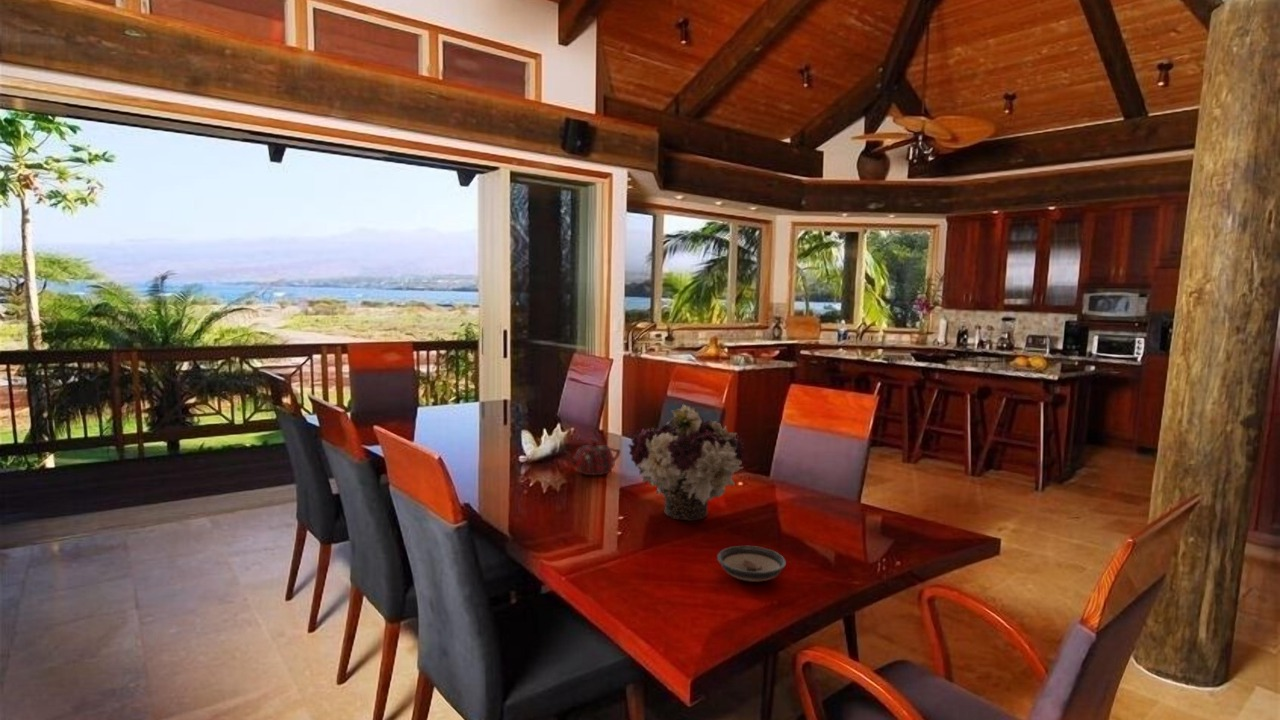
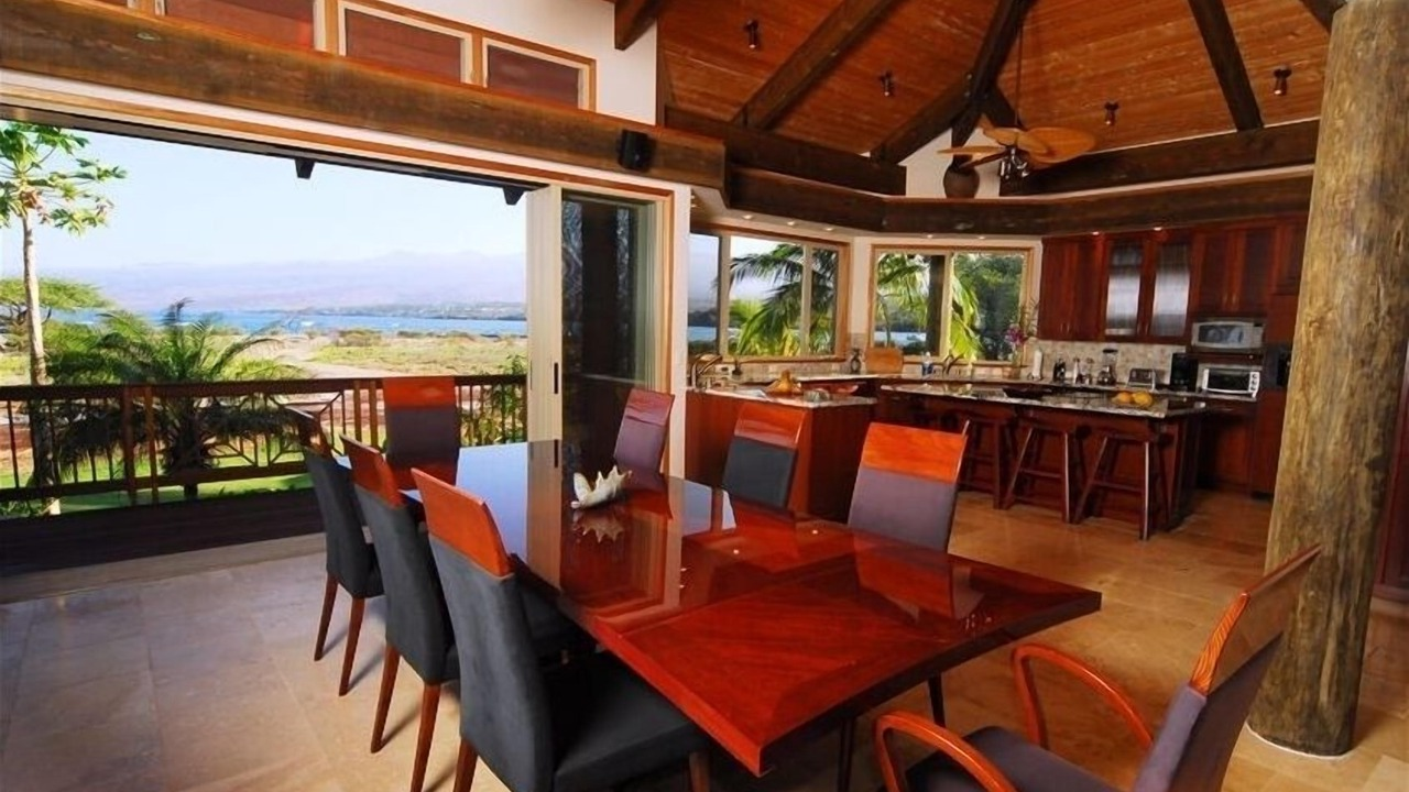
- flower arrangement (688, 459)
- saucer (750, 566)
- teapot (592, 455)
